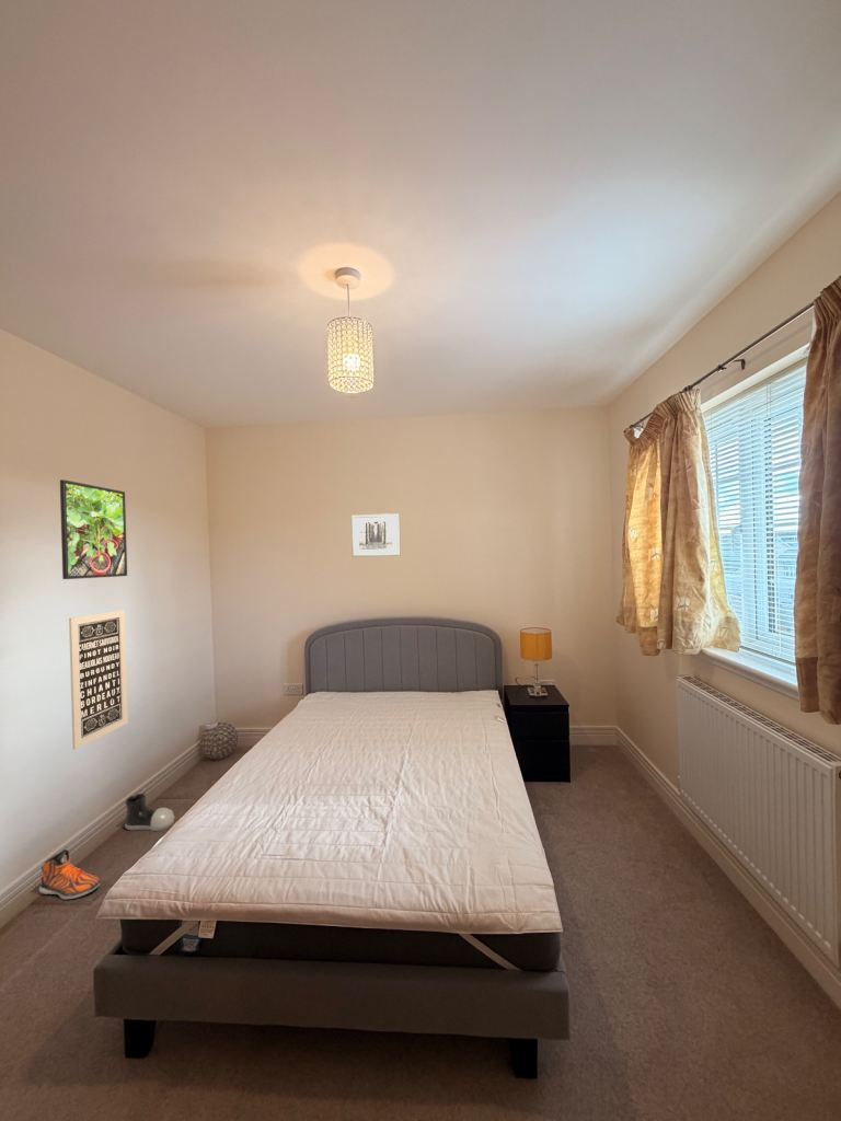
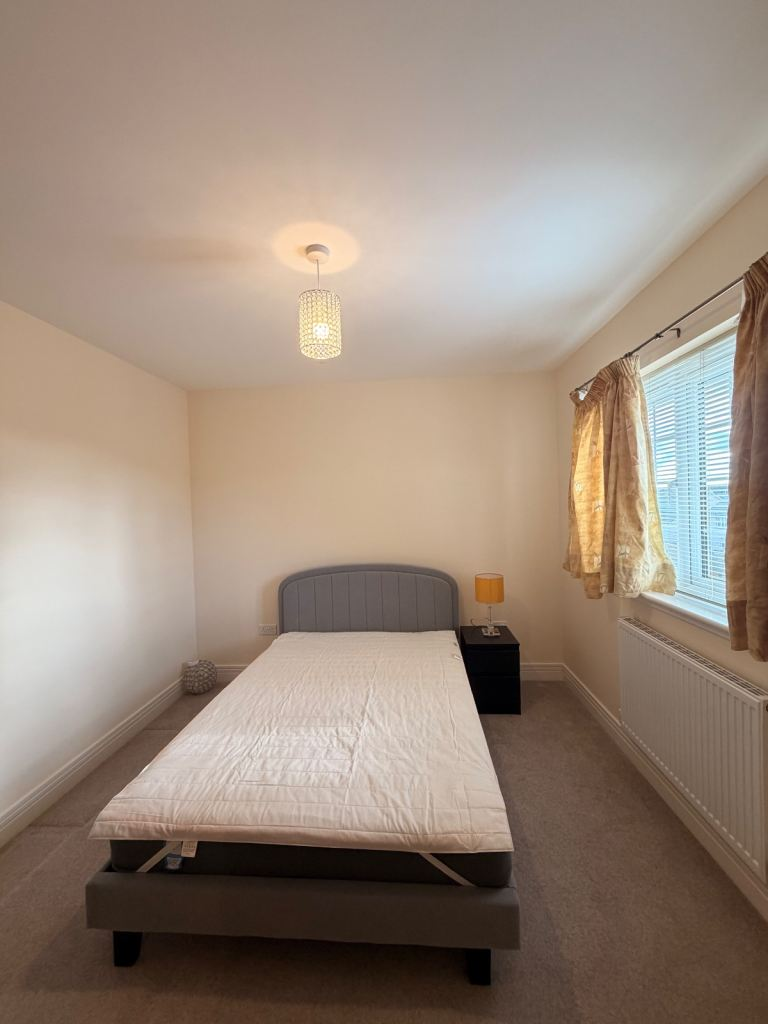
- wall art (100, 674)
- wall art (376, 535)
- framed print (96, 531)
- shoe (149, 810)
- sneaker (67, 872)
